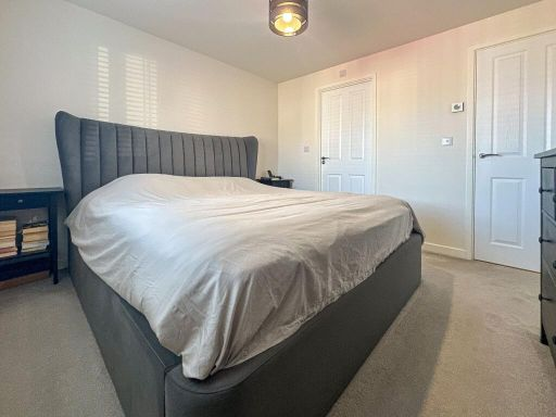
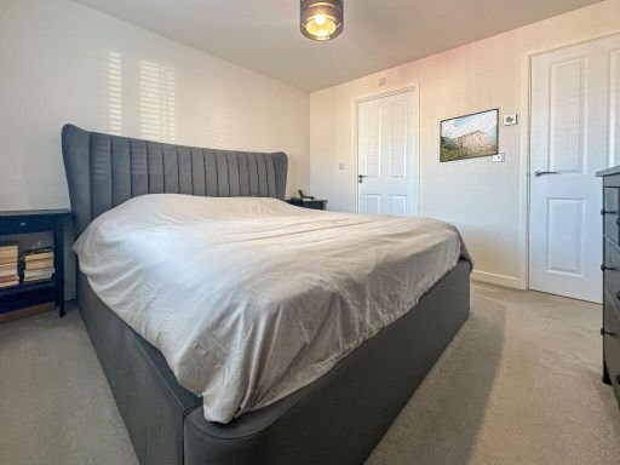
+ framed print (467, 137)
